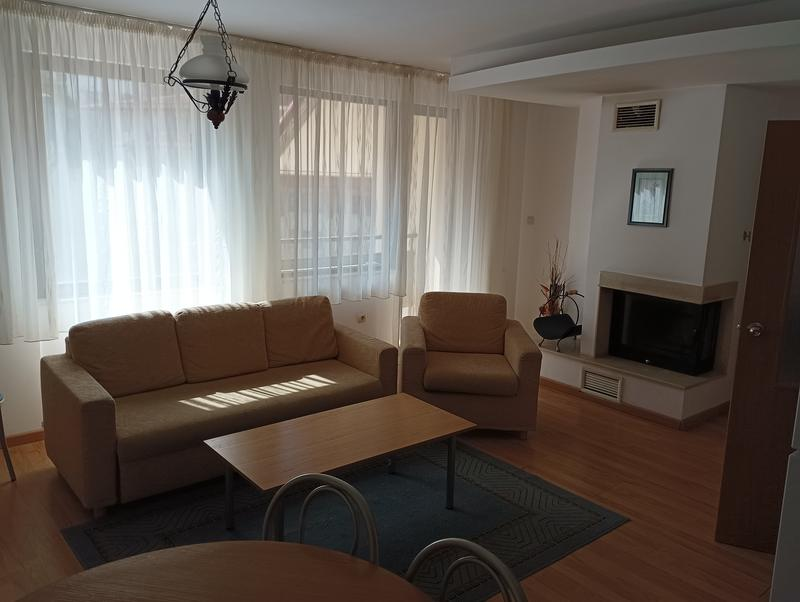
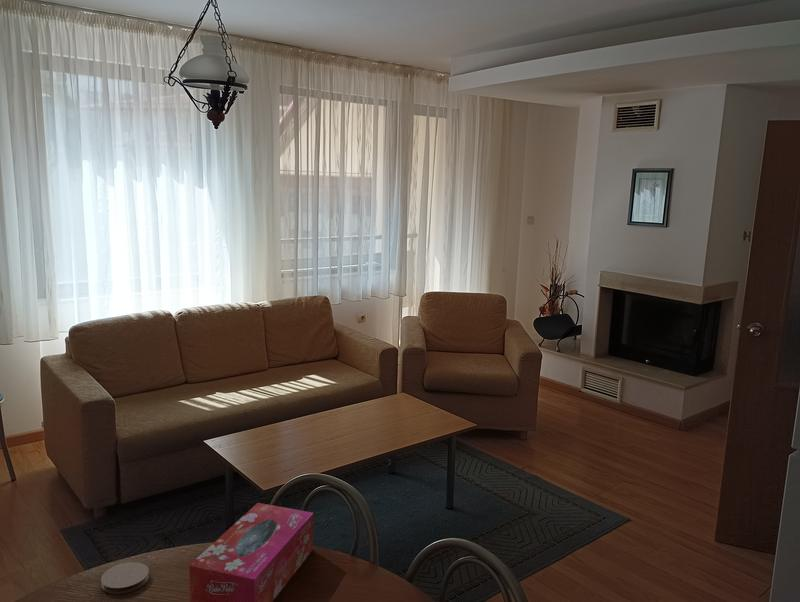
+ coaster (125, 577)
+ tissue box (256, 557)
